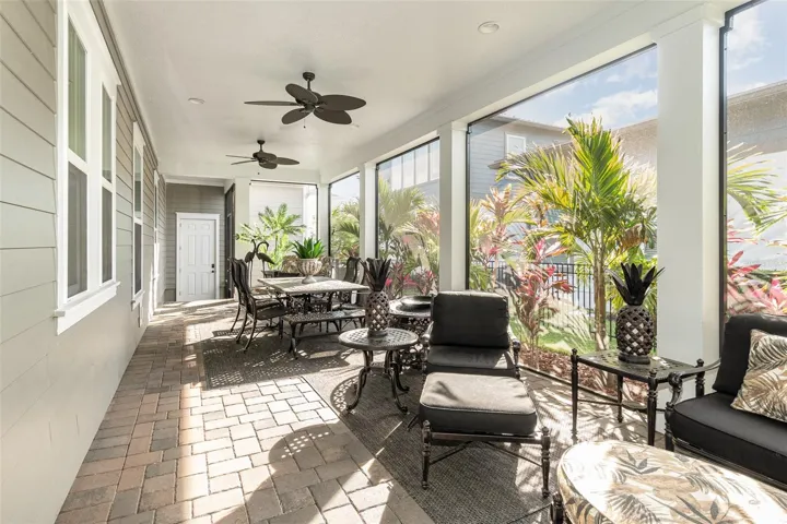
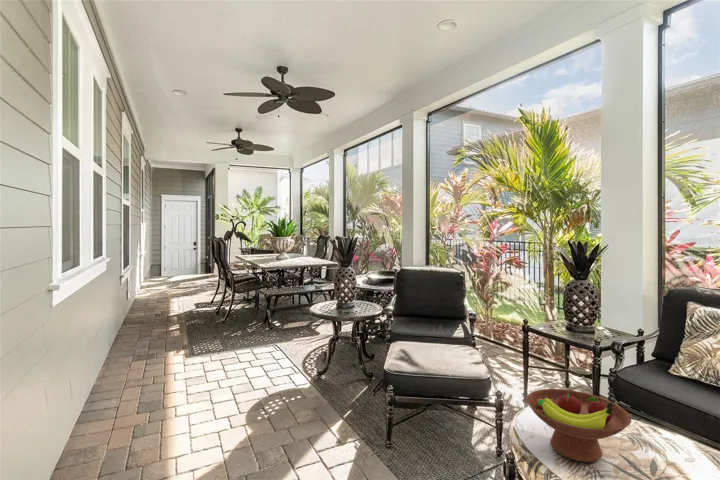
+ fruit bowl (575, 420)
